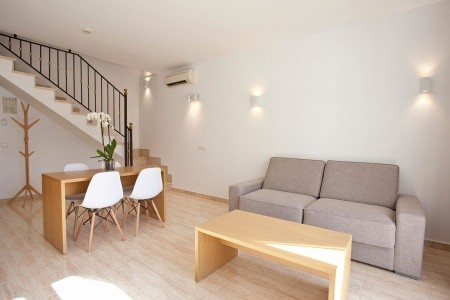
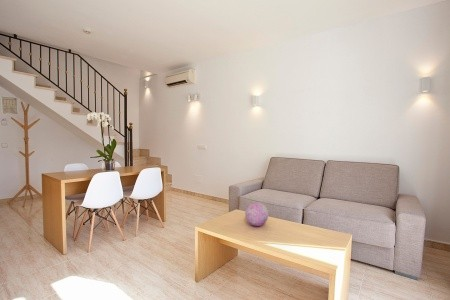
+ decorative orb (256, 214)
